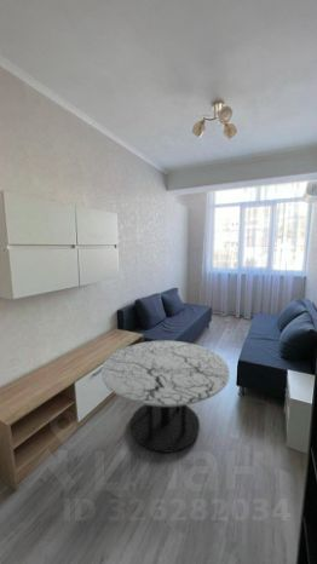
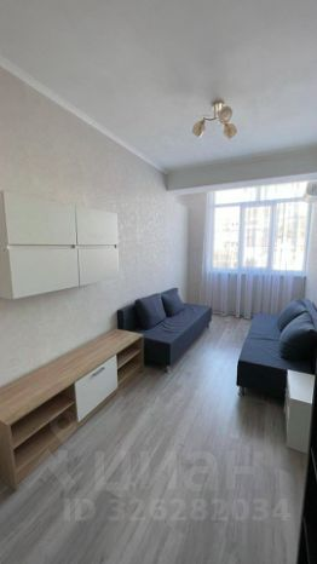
- coffee table (165, 395)
